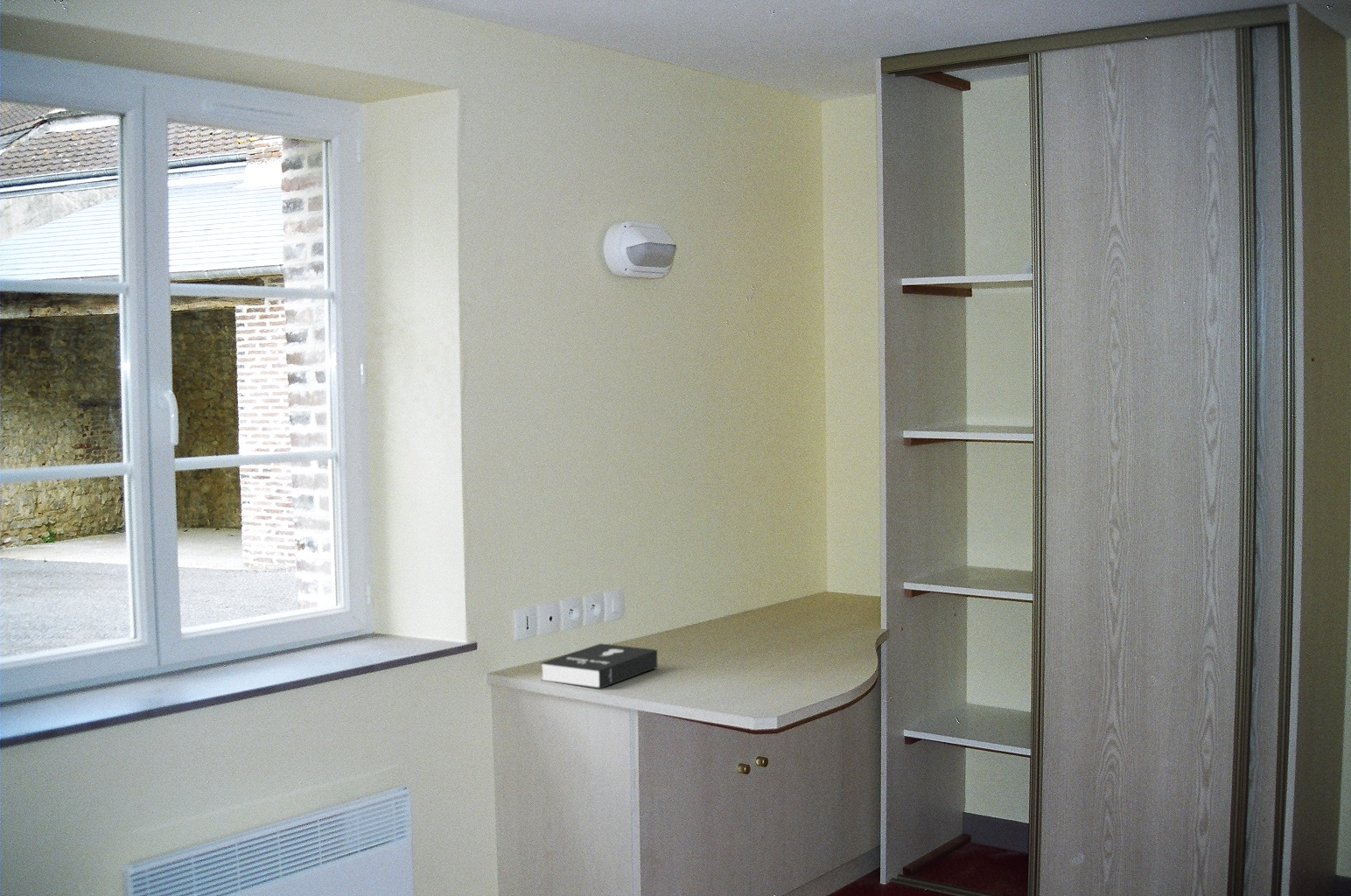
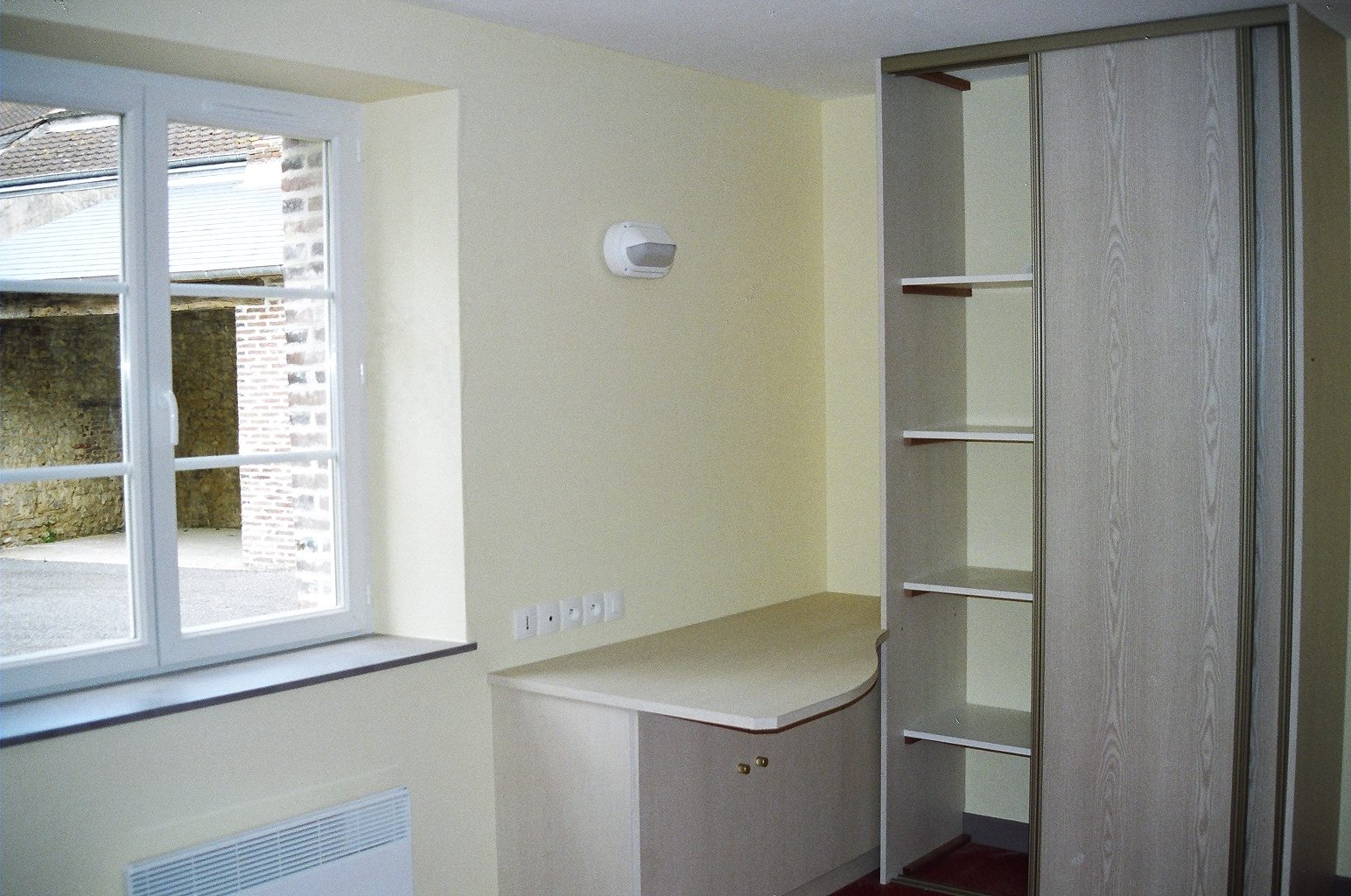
- booklet (600, 665)
